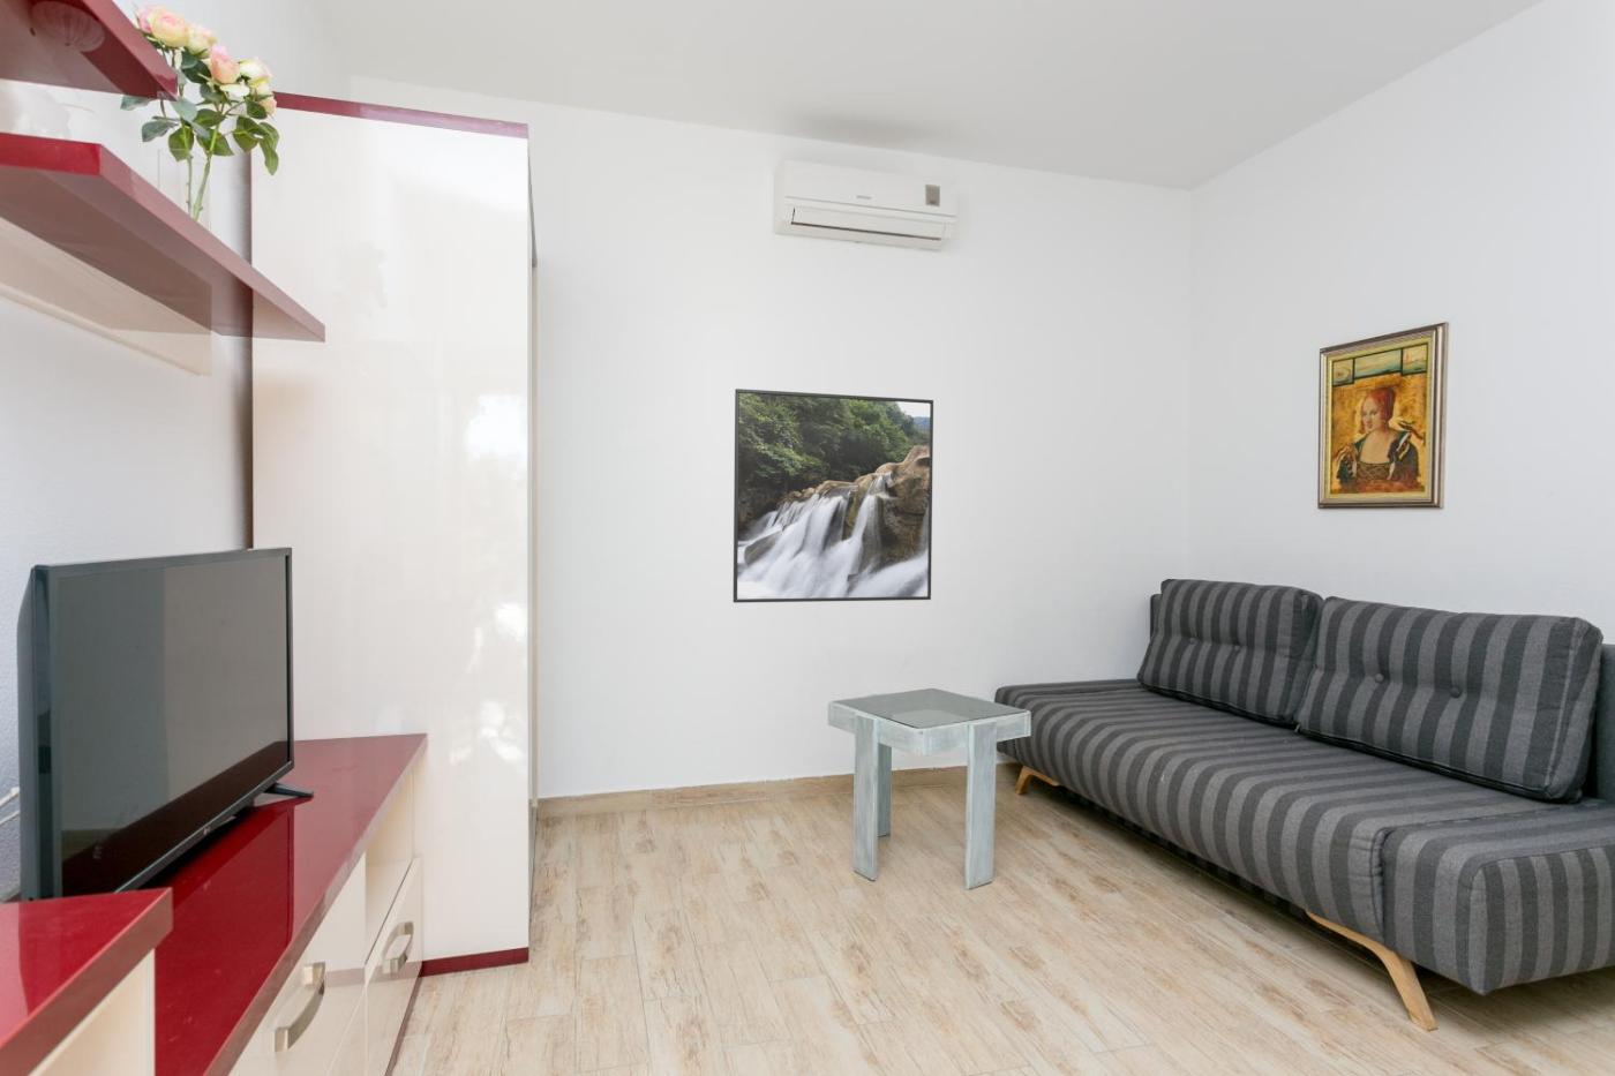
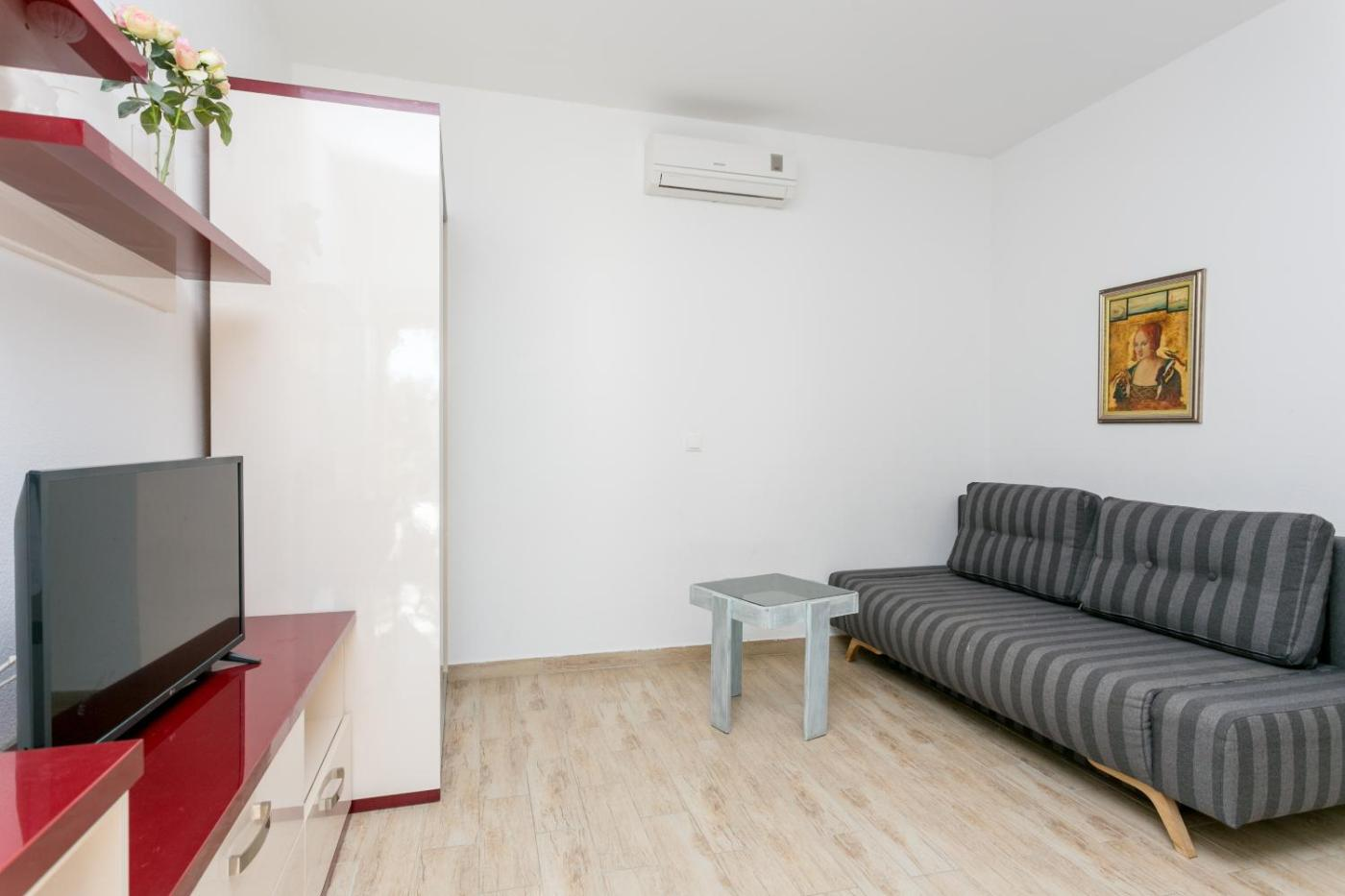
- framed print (837, 497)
